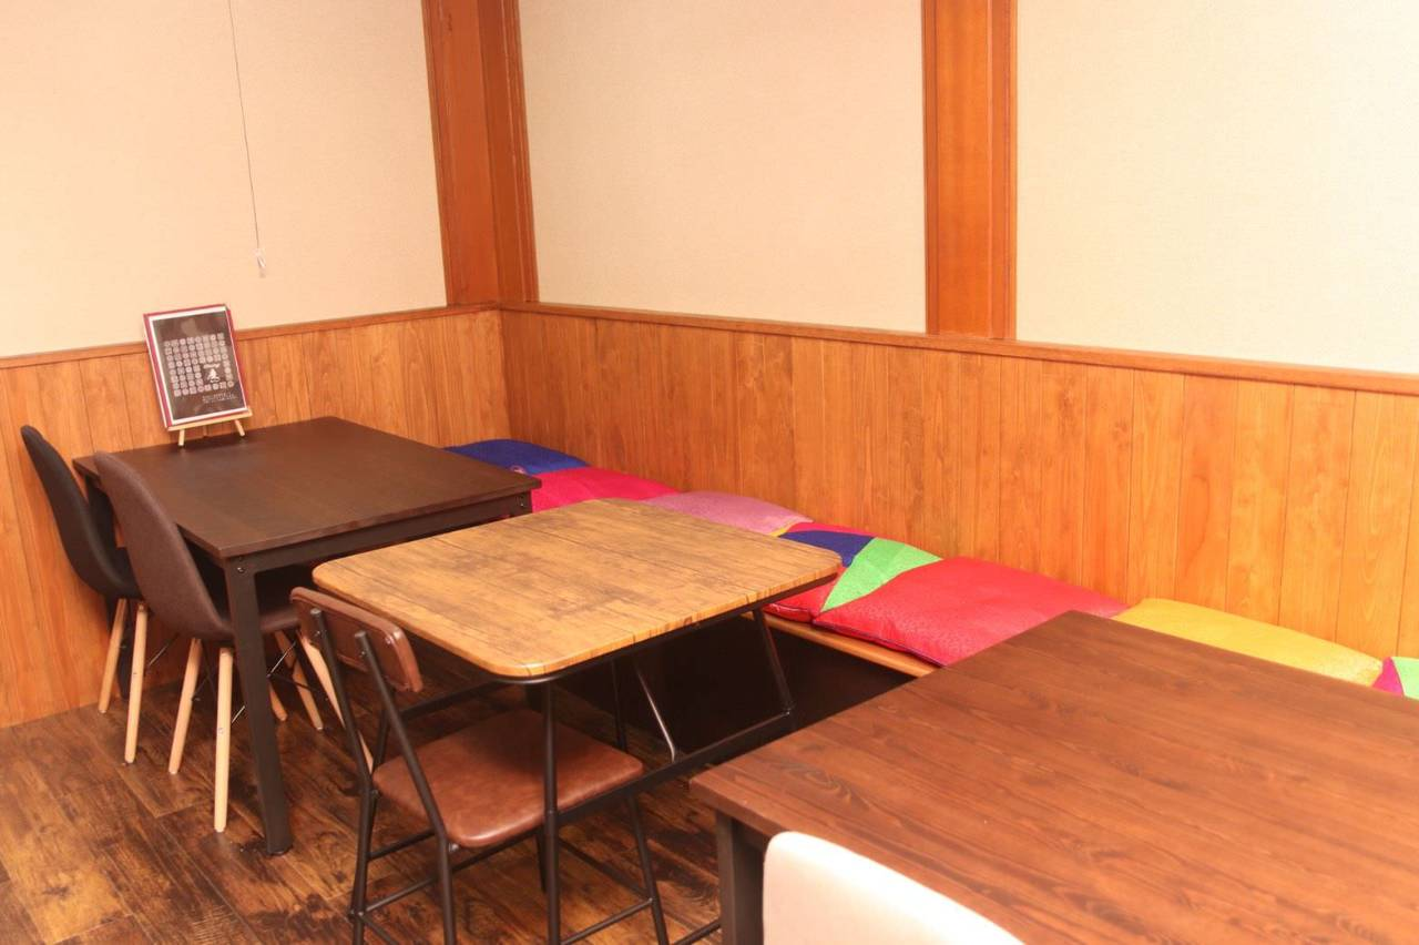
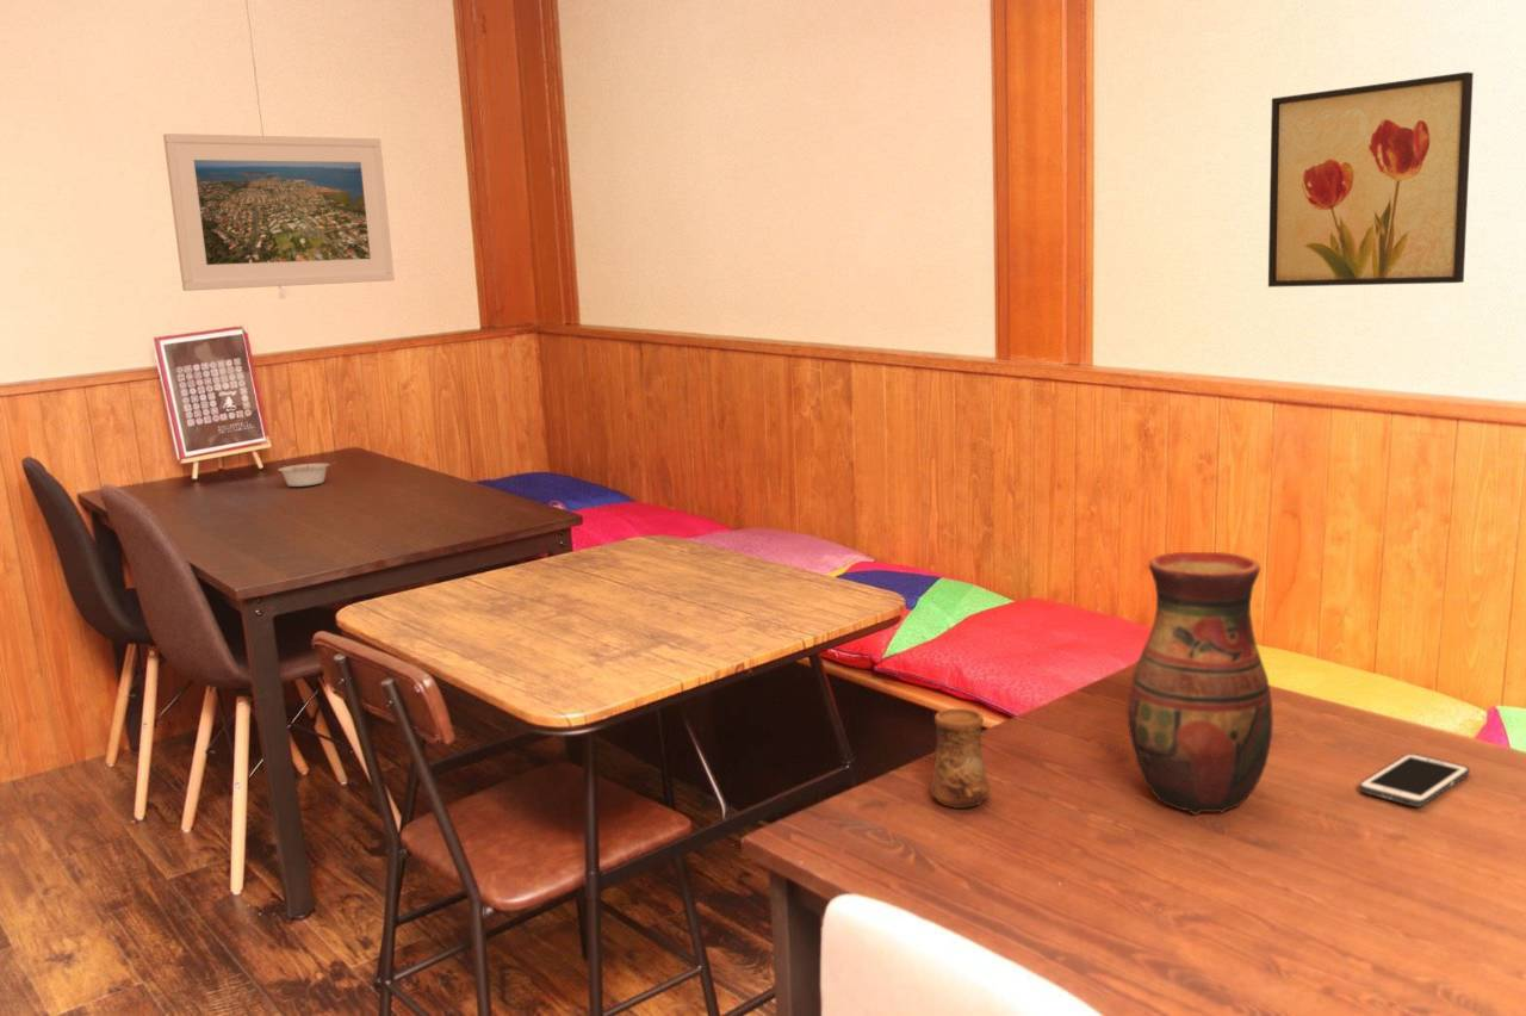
+ cup (959, 757)
+ wall art (1365, 186)
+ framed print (285, 211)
+ vase (1198, 681)
+ cell phone (1414, 779)
+ legume (306, 473)
